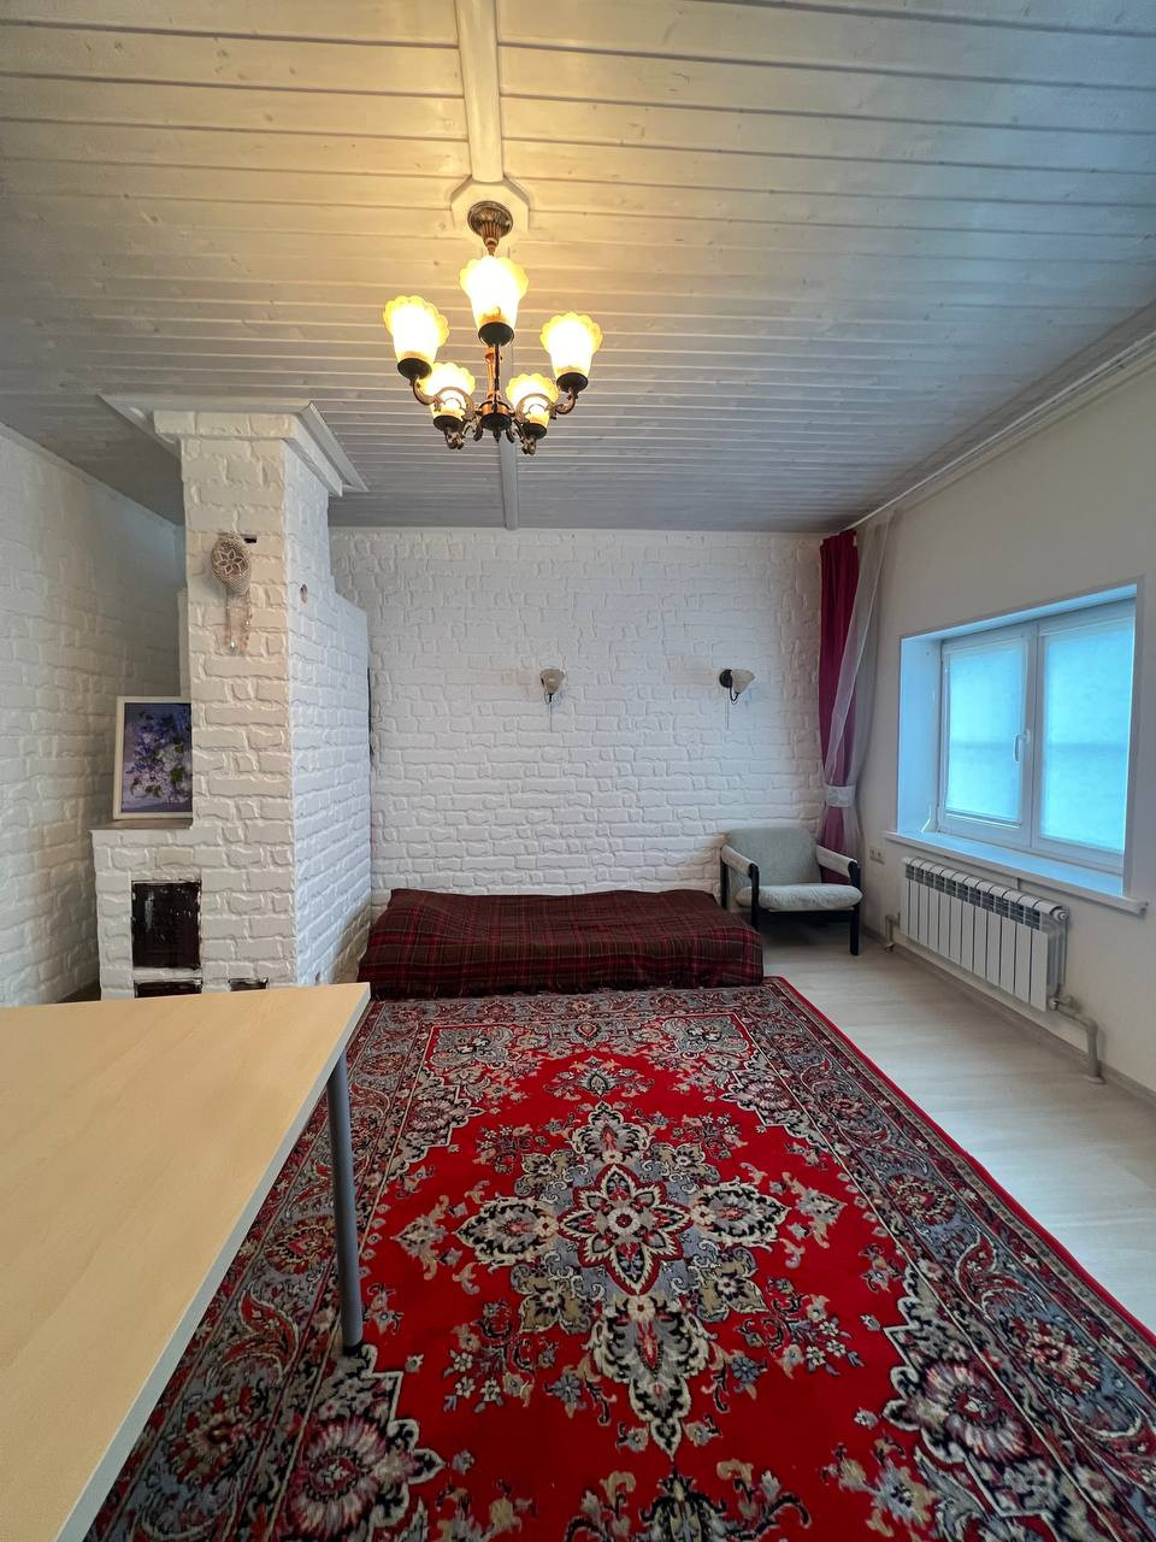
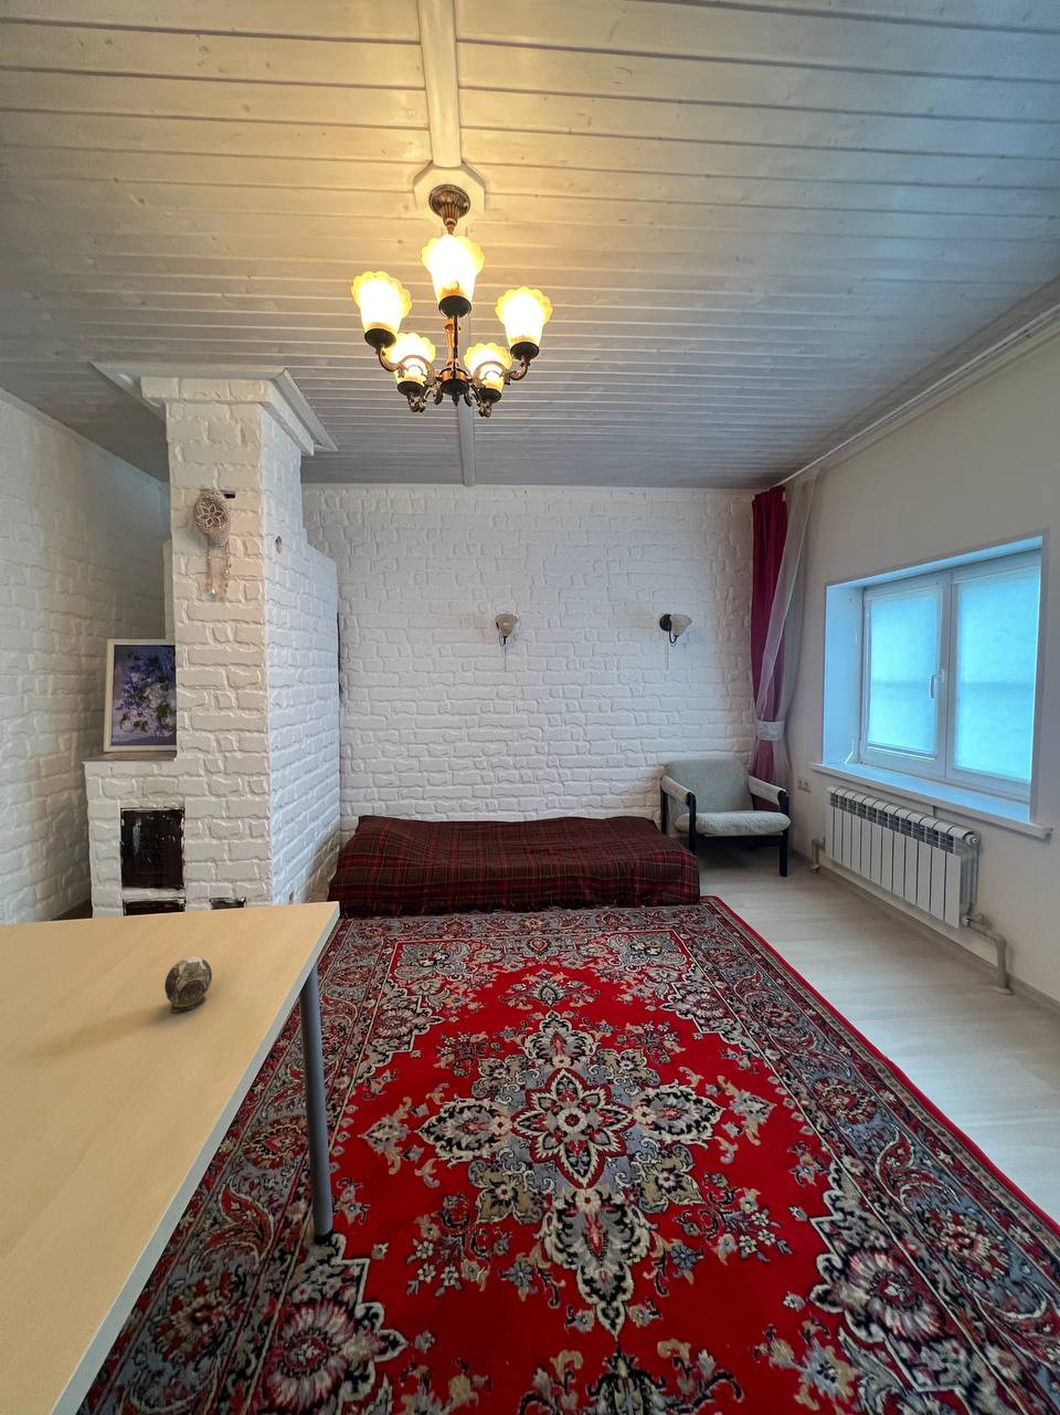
+ decorative egg (188, 980)
